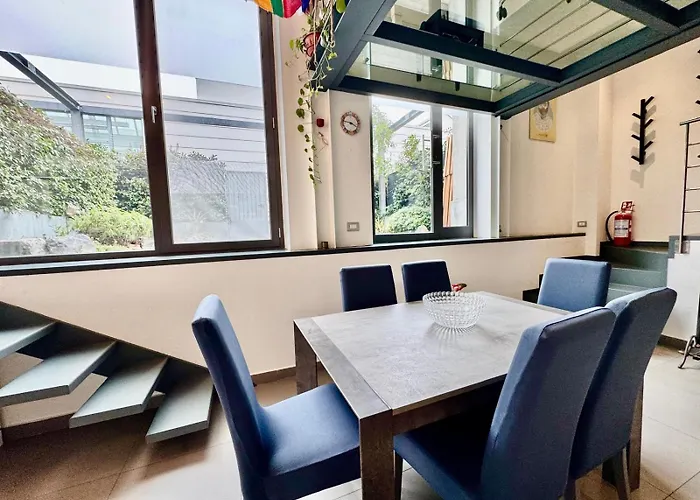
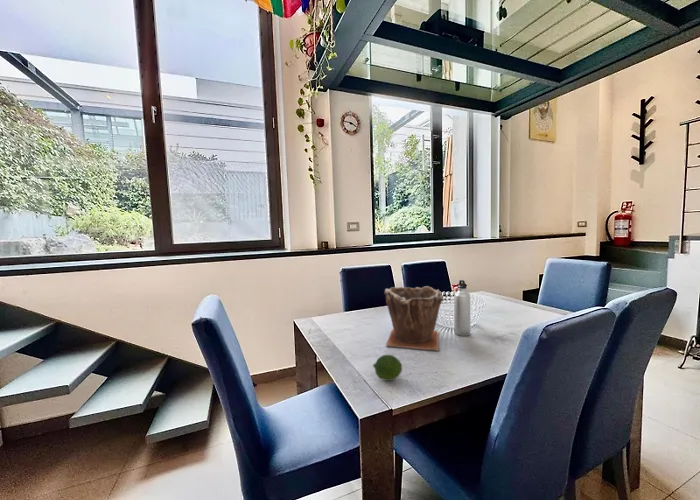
+ fruit (388, 367)
+ water bottle (462, 307)
+ plant pot (412, 314)
